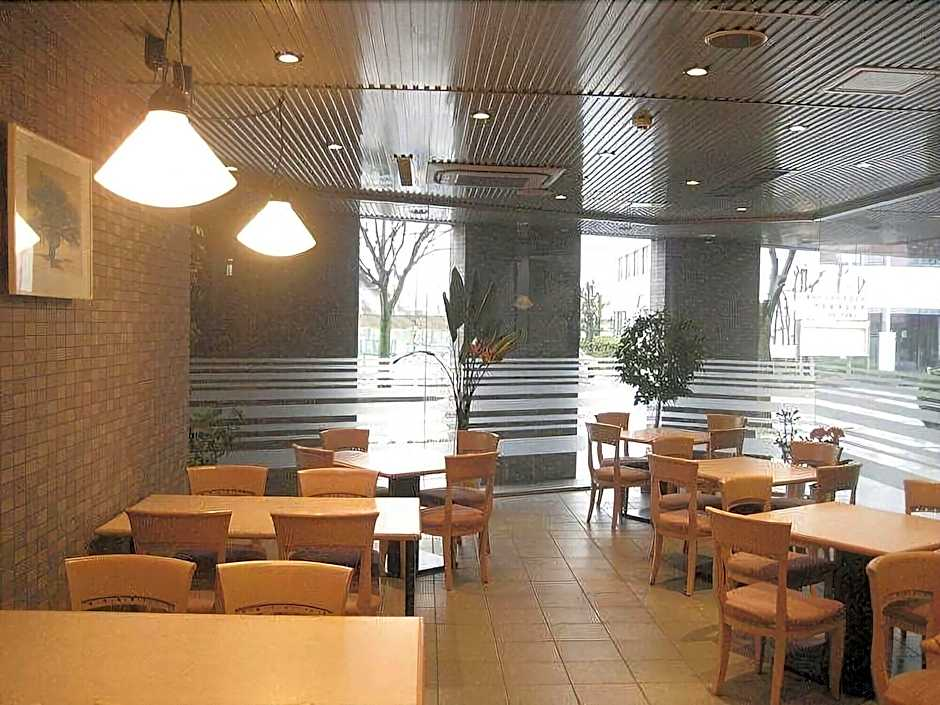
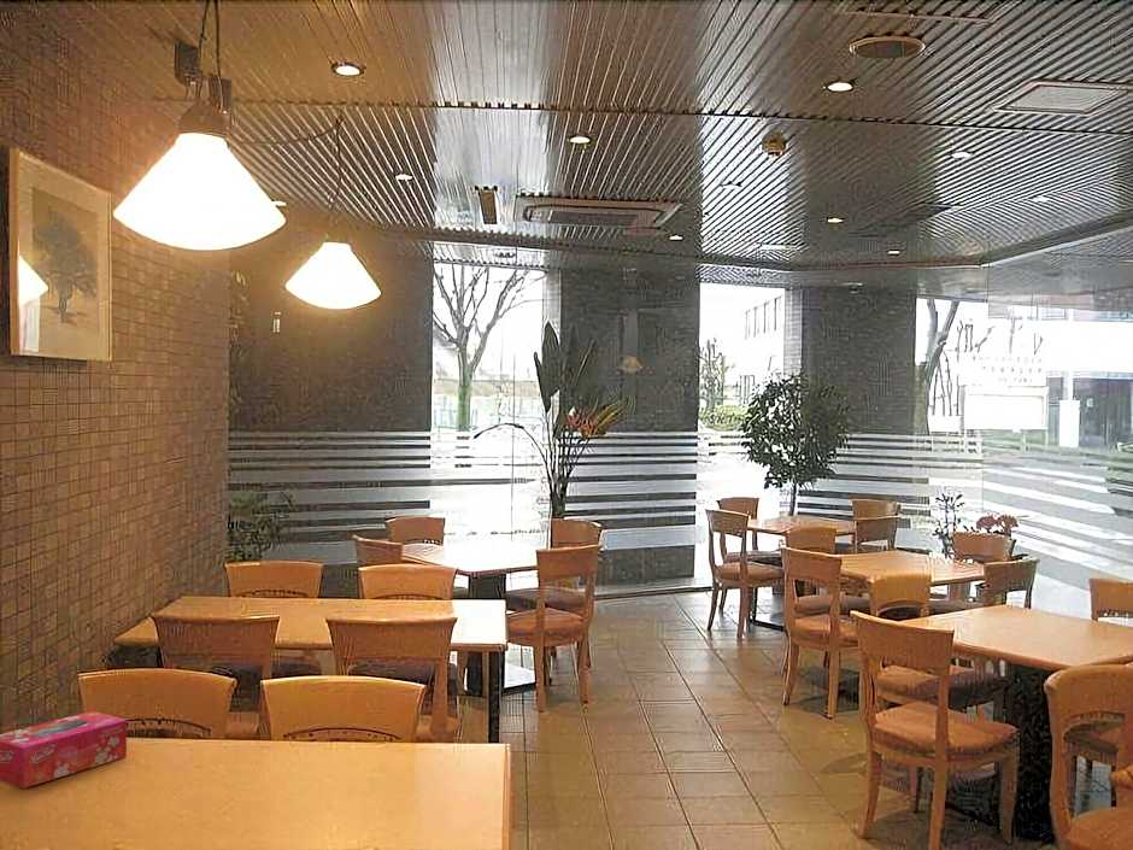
+ tissue box (59, 746)
